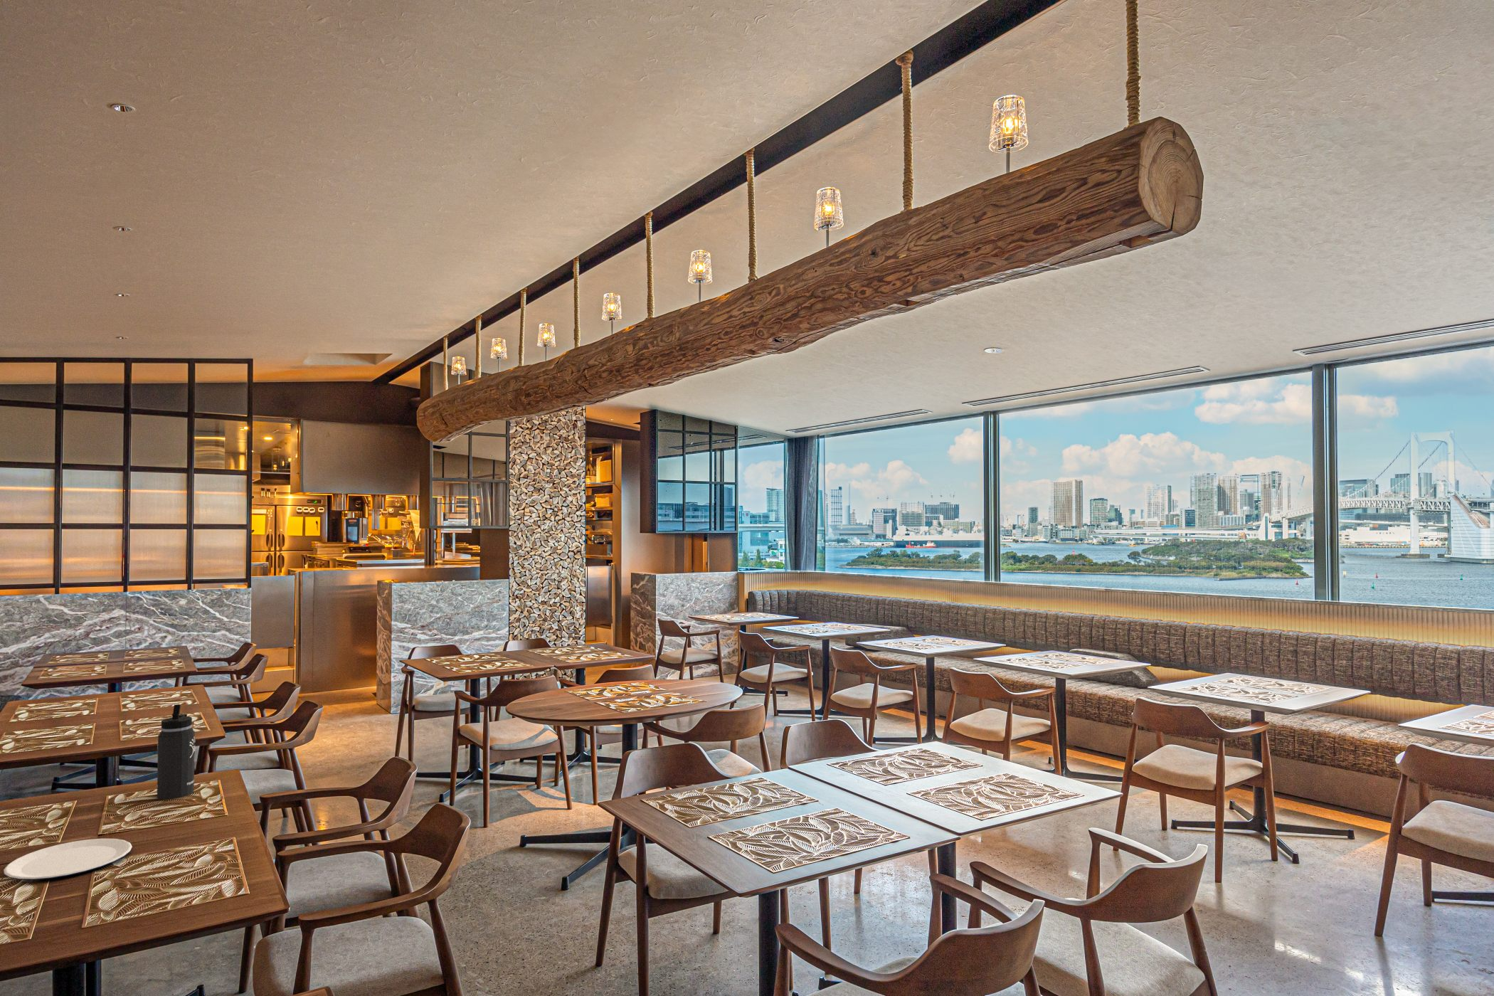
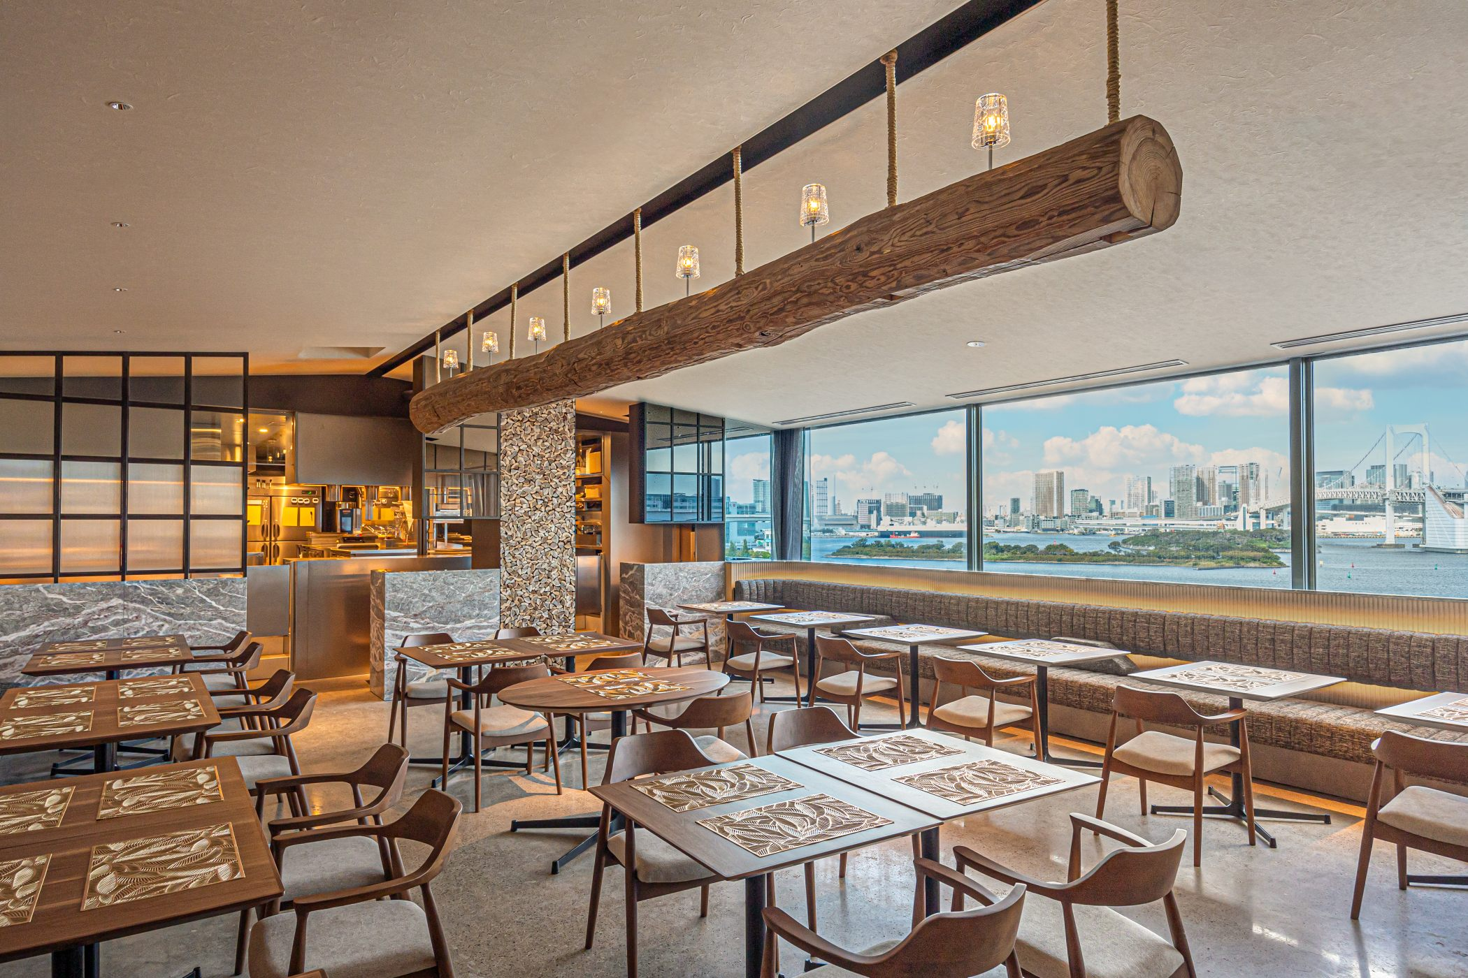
- thermos bottle (177, 748)
- plate (70, 858)
